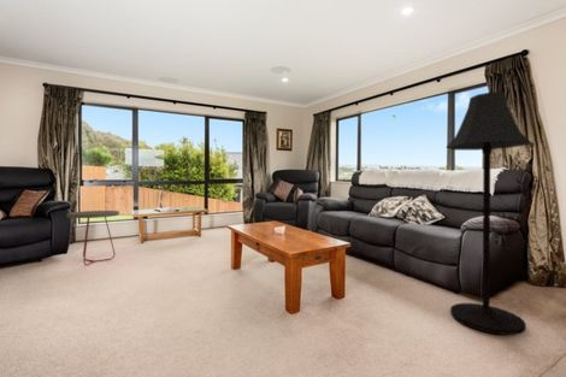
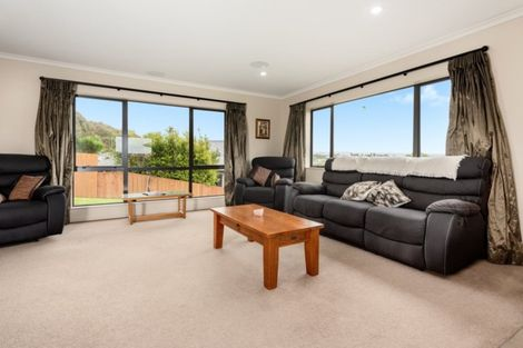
- floor lamp (487, 207)
- side table (87, 236)
